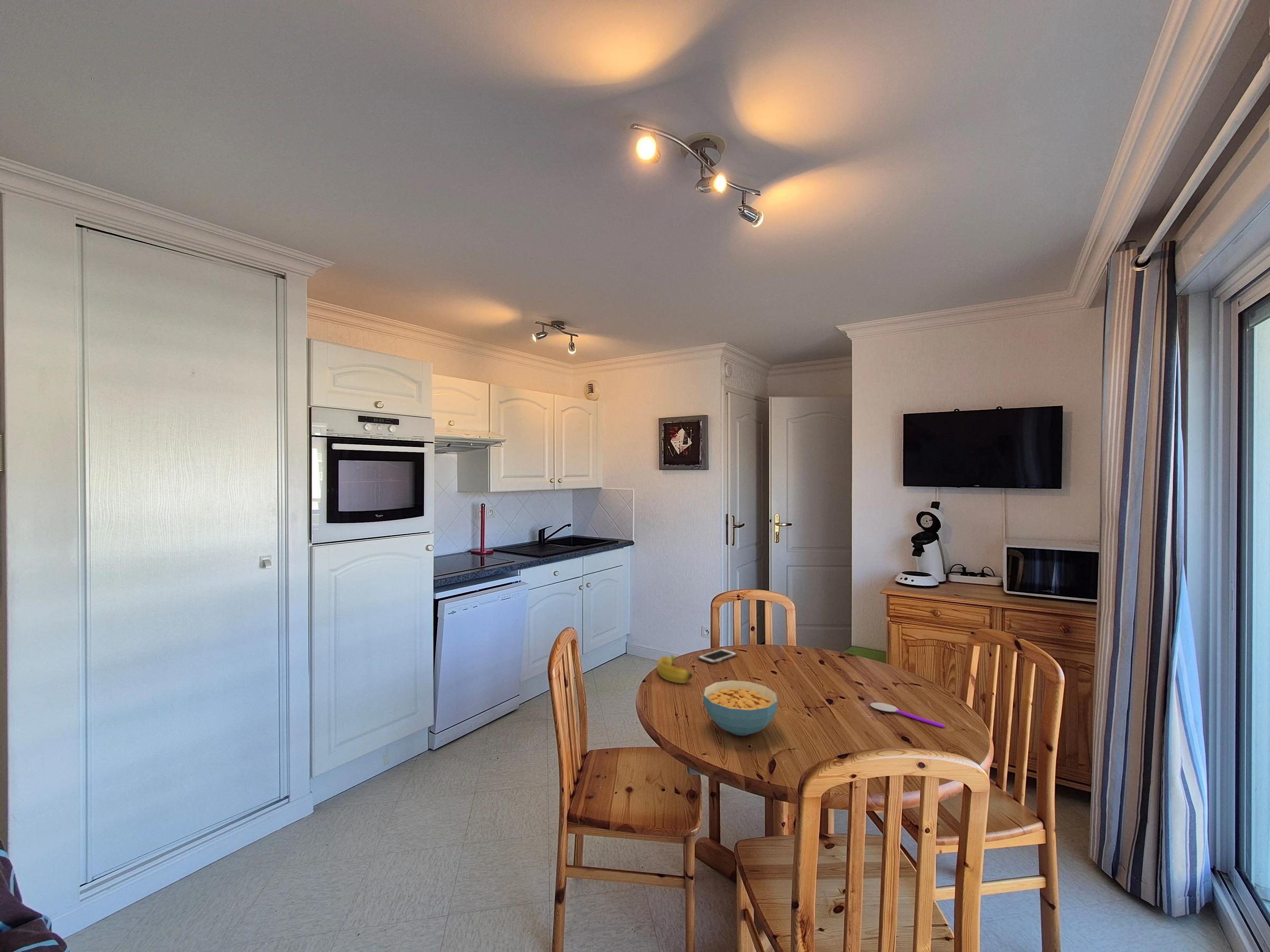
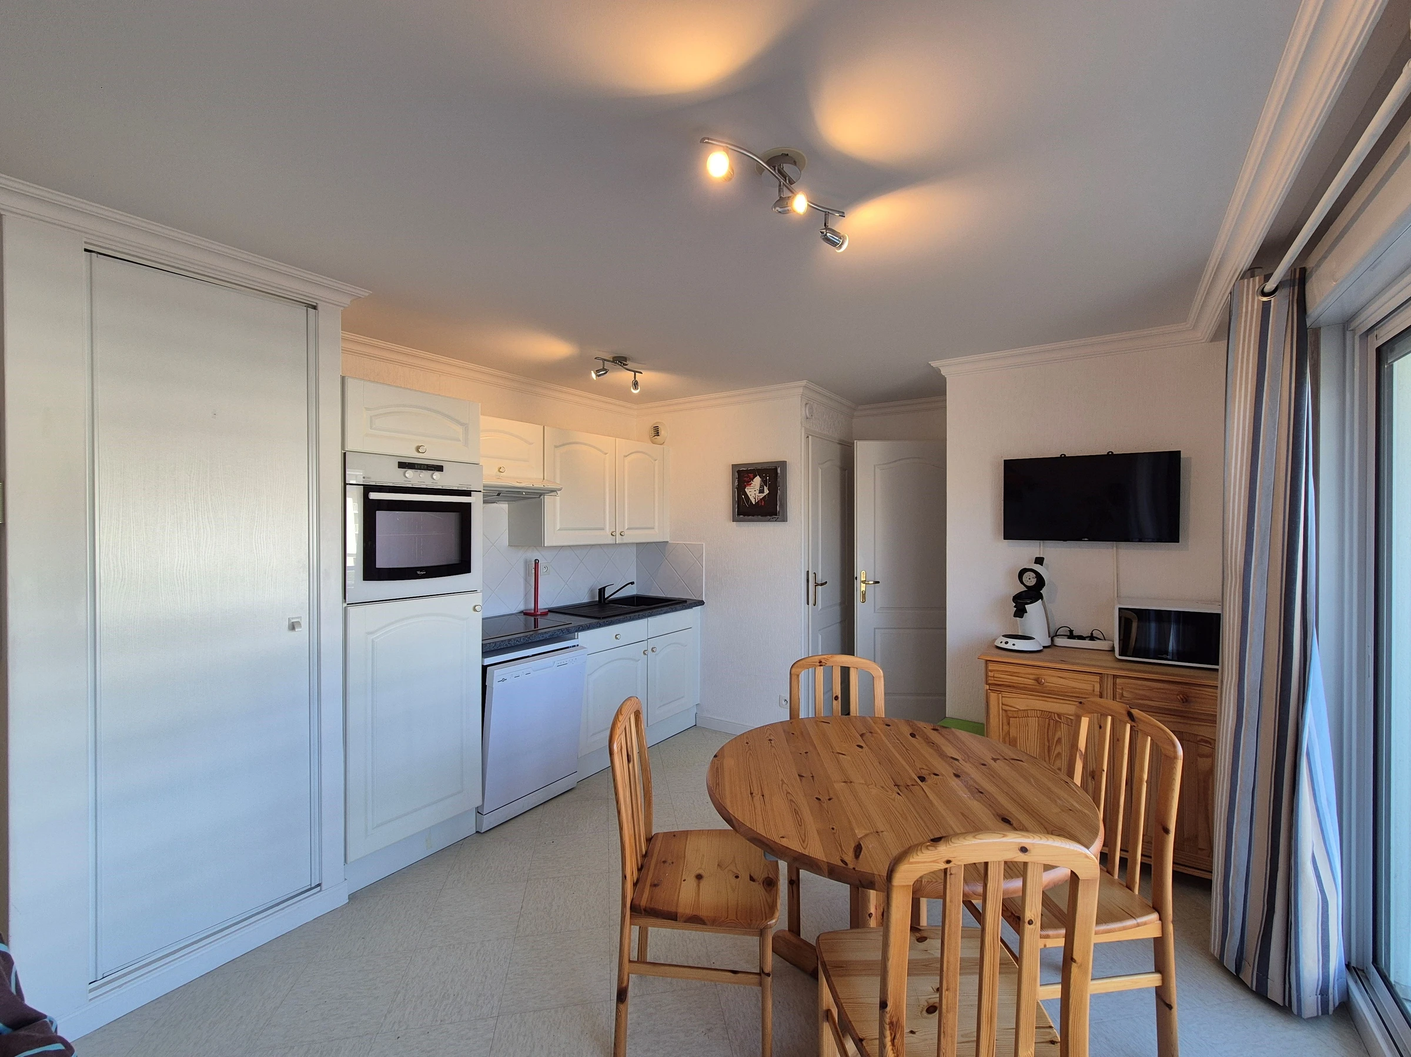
- cell phone (718, 656)
- banana (676, 667)
- cereal bowl (740, 712)
- spoon (905, 713)
